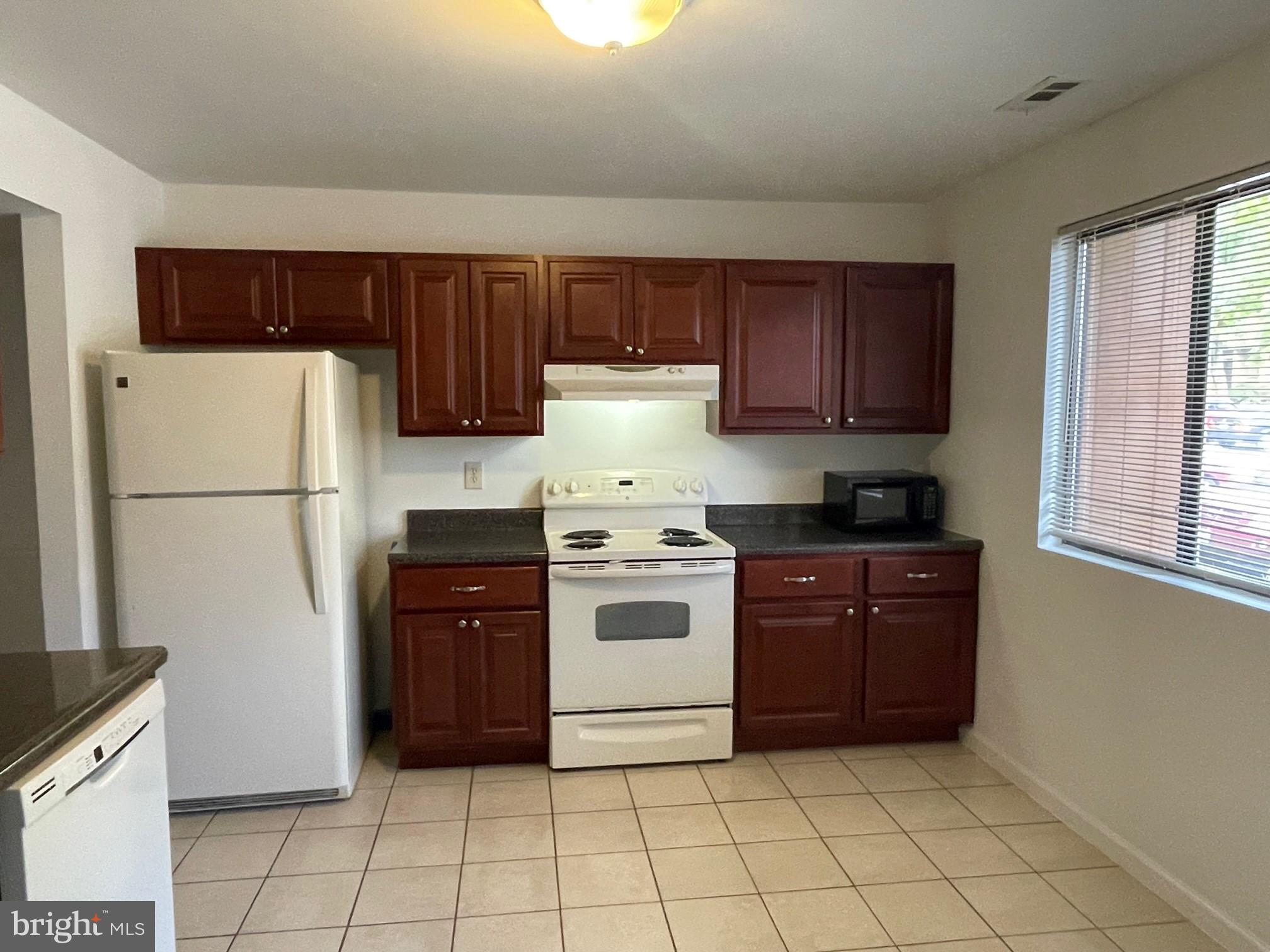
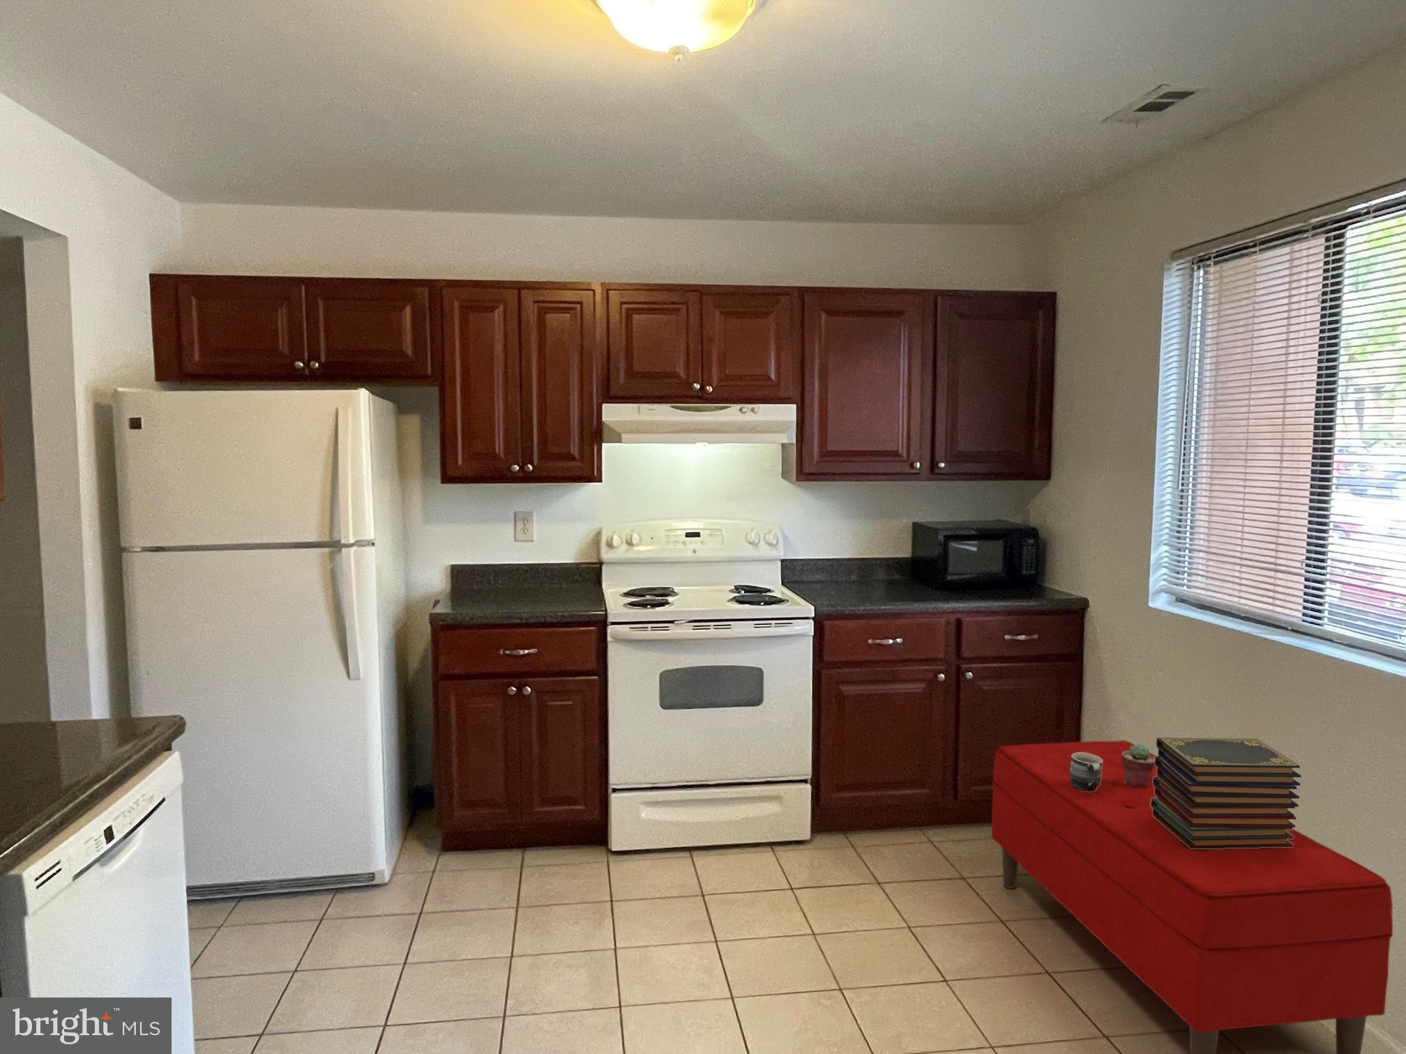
+ bench (1152, 881)
+ mug (1088, 773)
+ book stack (1221, 792)
+ potted succulent (1138, 764)
